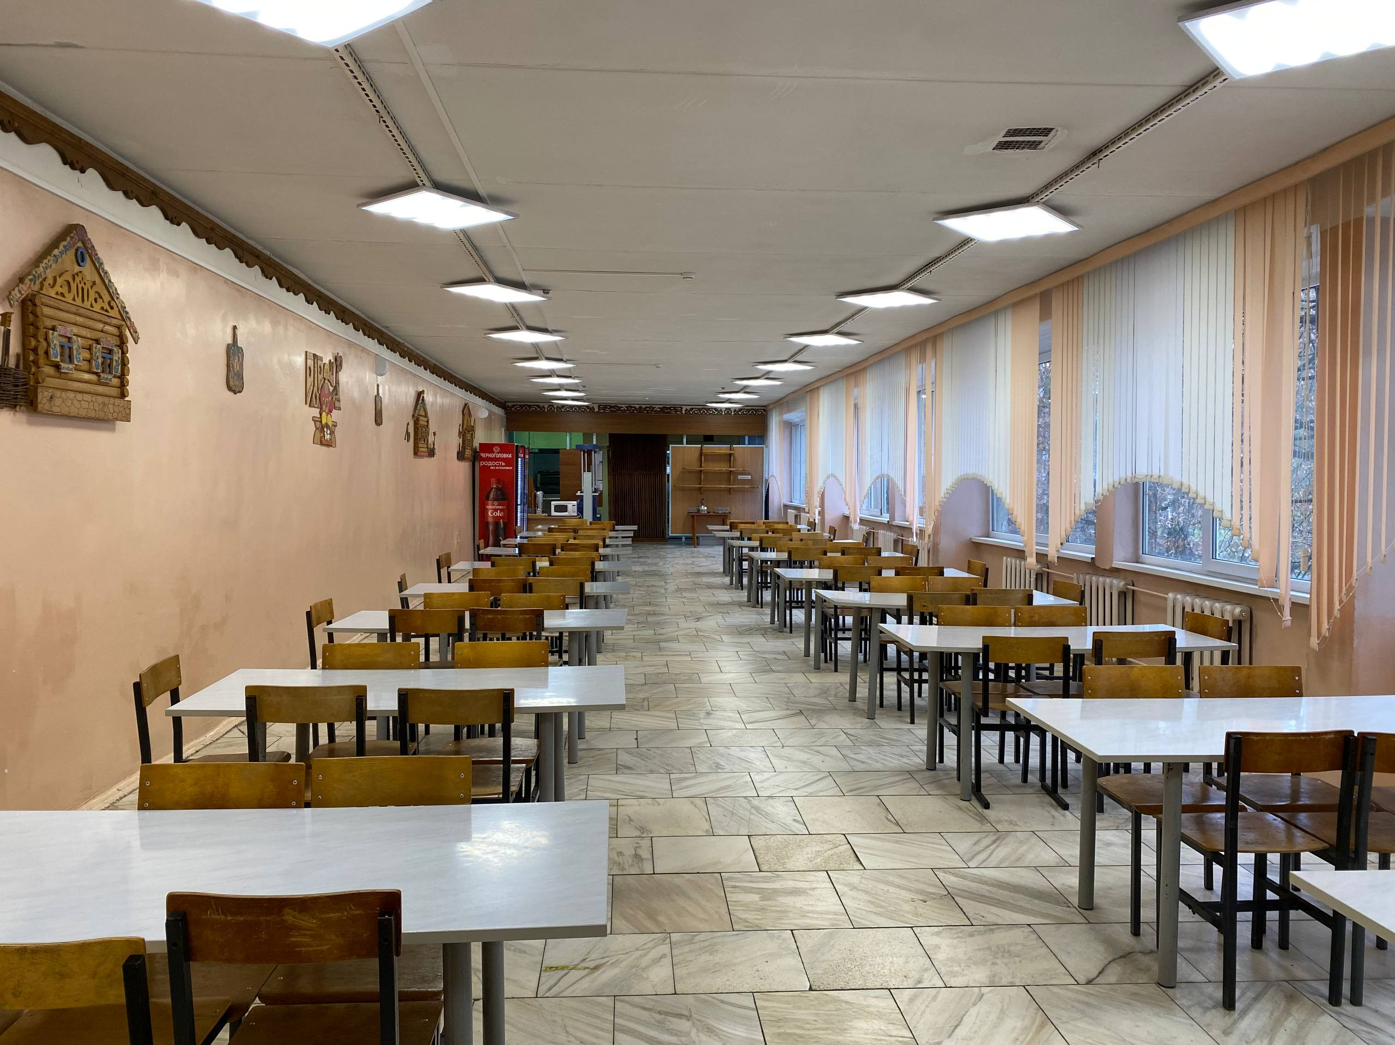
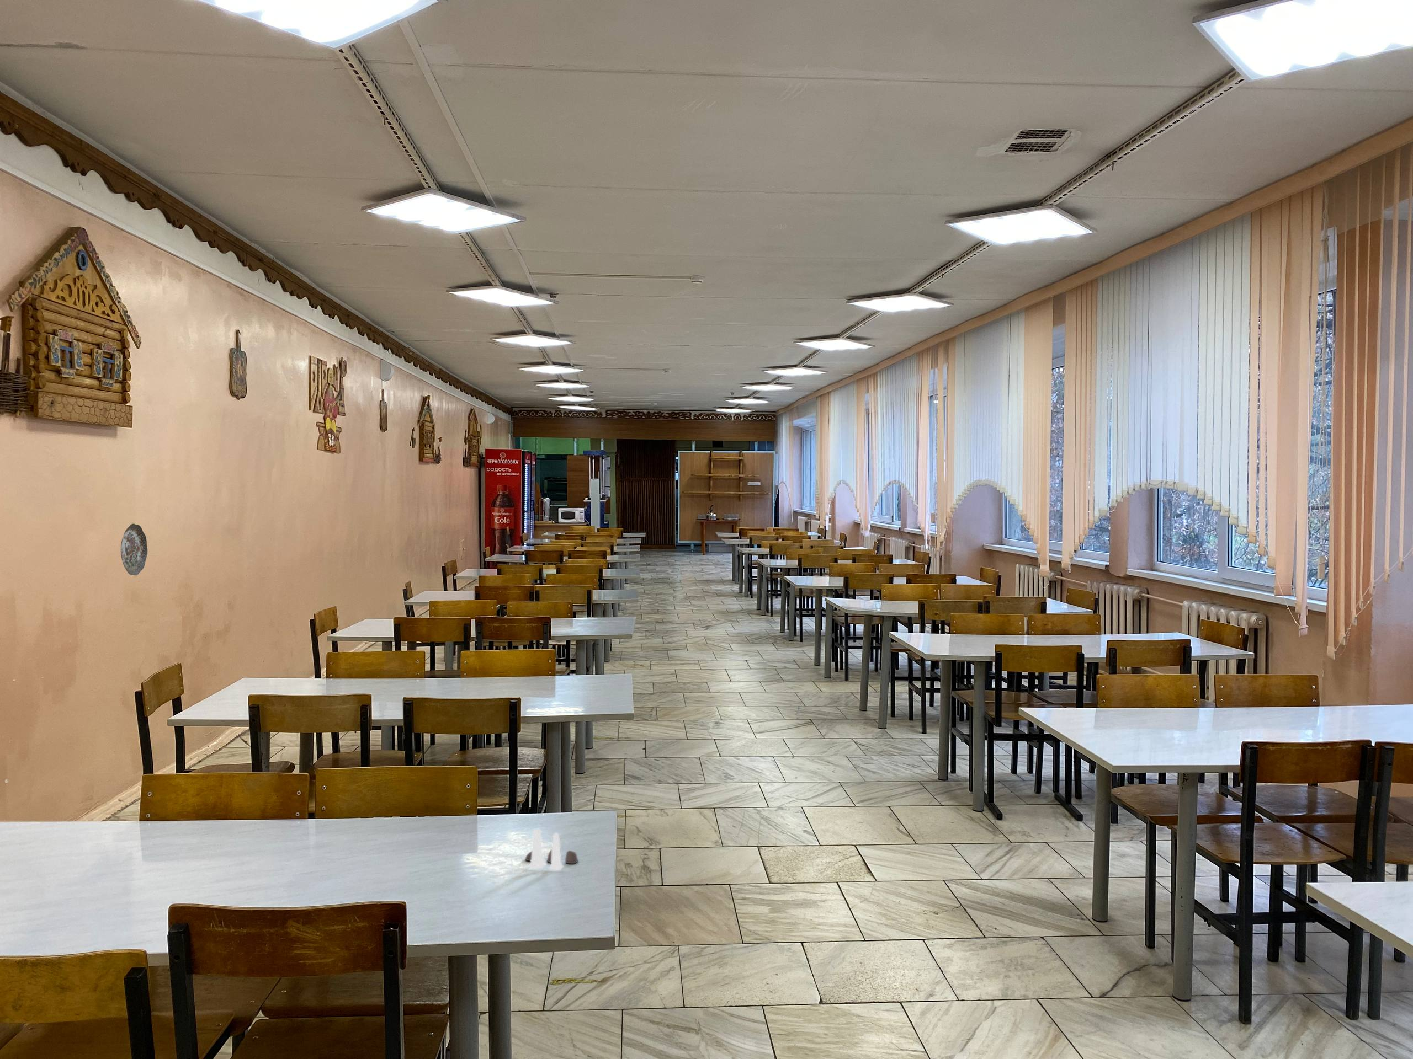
+ salt and pepper shaker set (552, 847)
+ decorative plate (132, 550)
